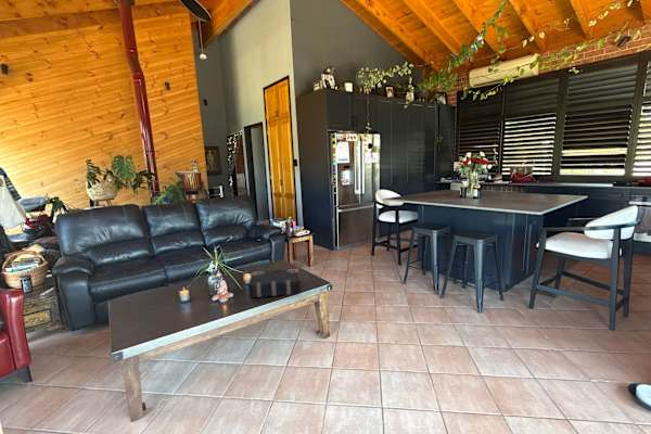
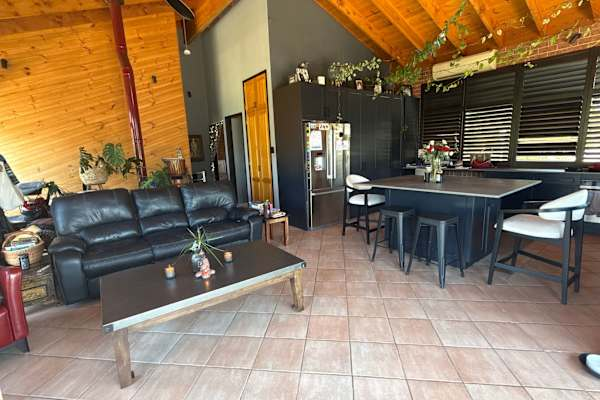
- book (276, 281)
